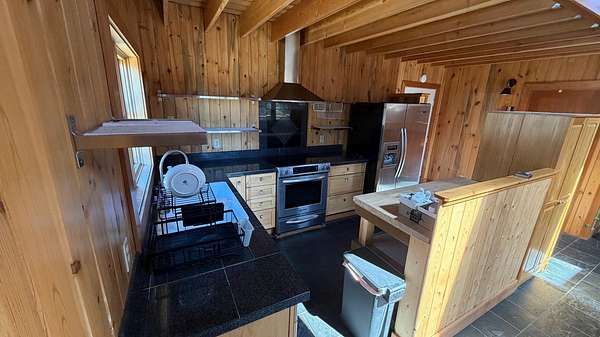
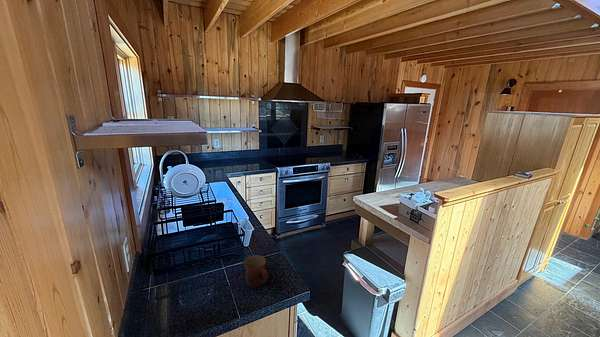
+ mug (257, 274)
